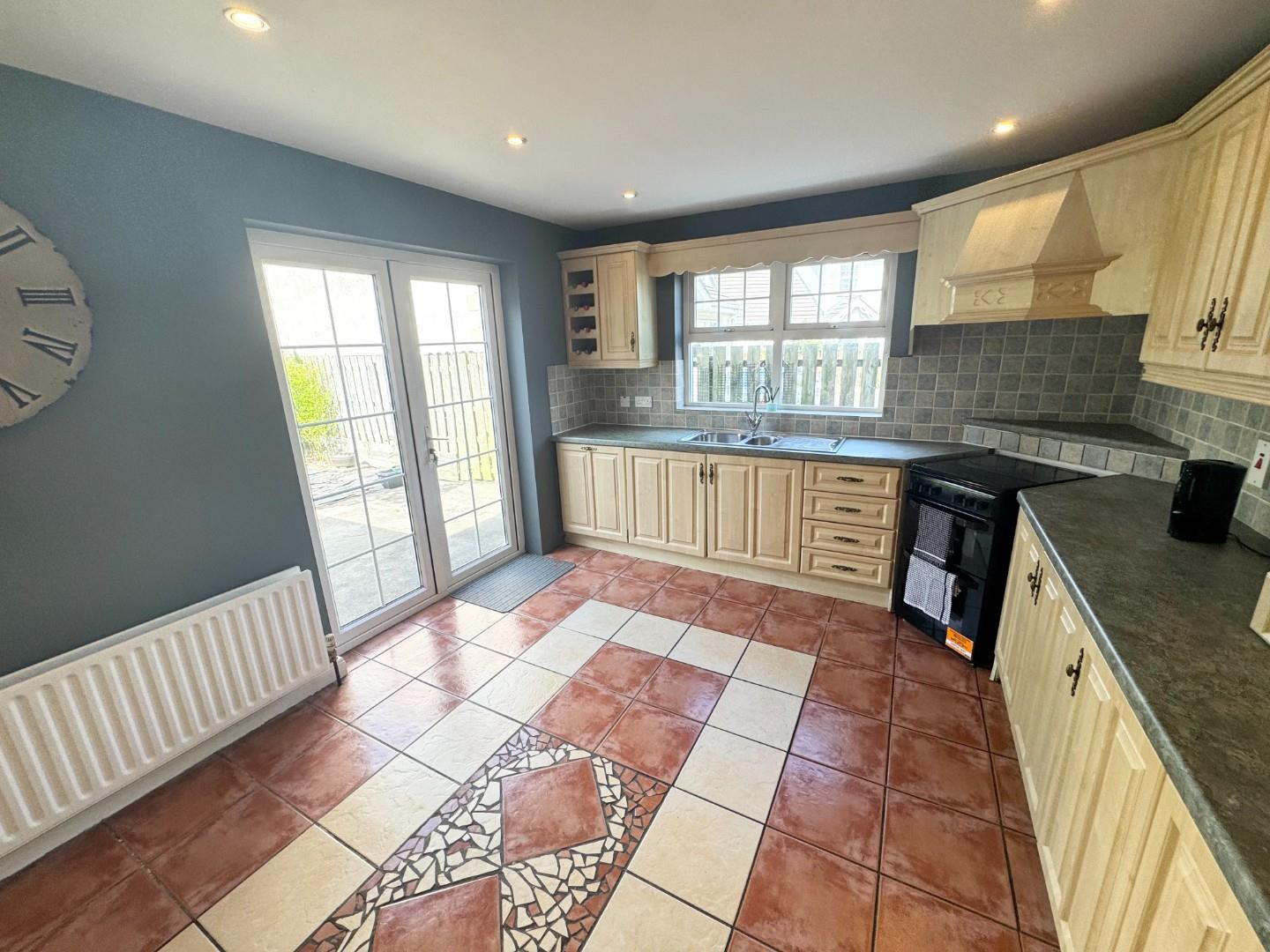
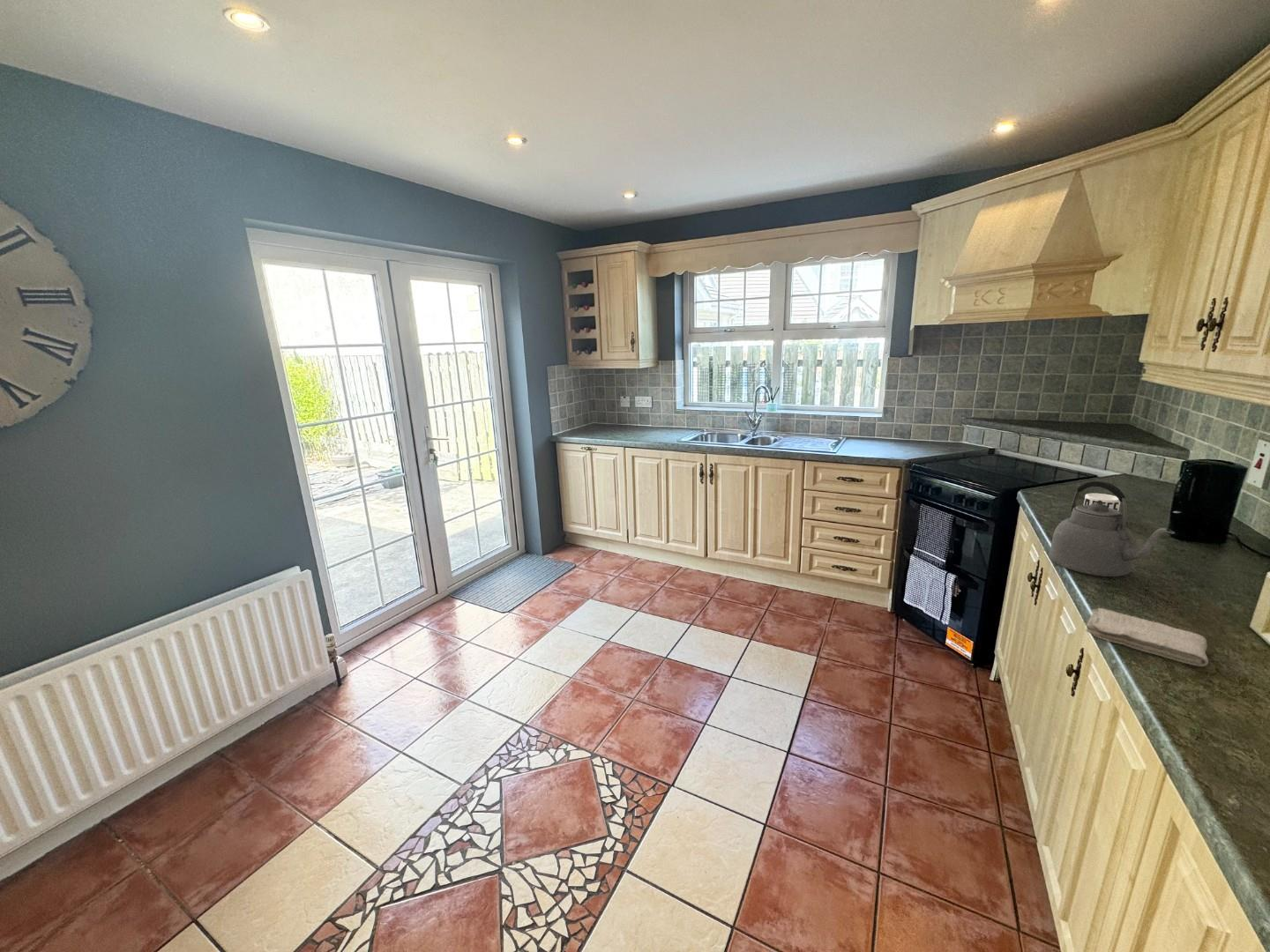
+ kettle (1112, 529)
+ mug (1094, 502)
+ washcloth (1144, 634)
